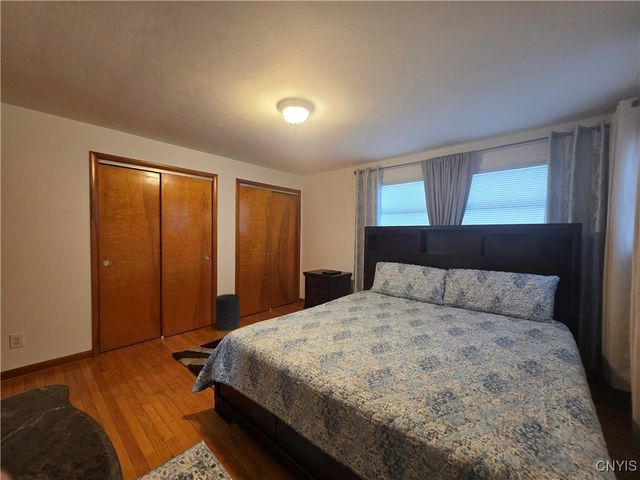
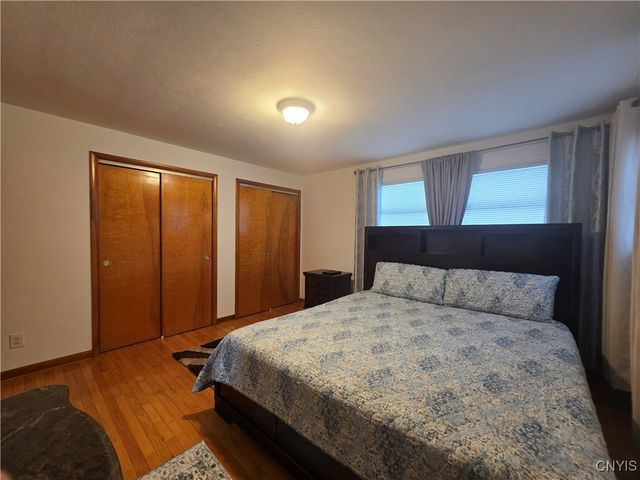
- trash can (227, 311)
